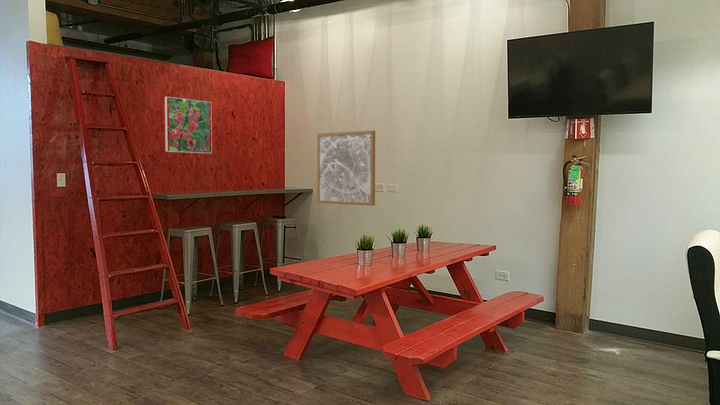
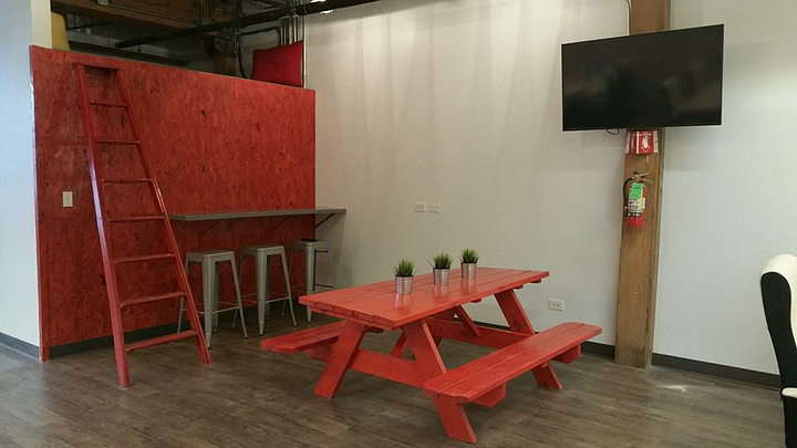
- wall art (345, 168)
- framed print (189, 126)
